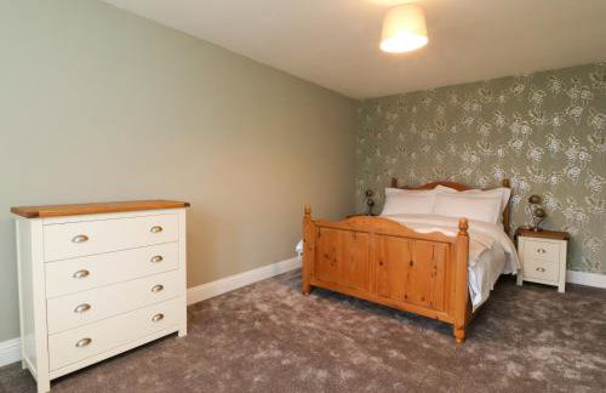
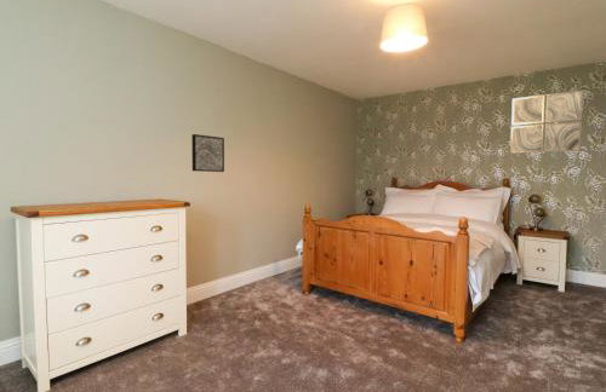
+ wall art (543, 122)
+ wall art (208, 154)
